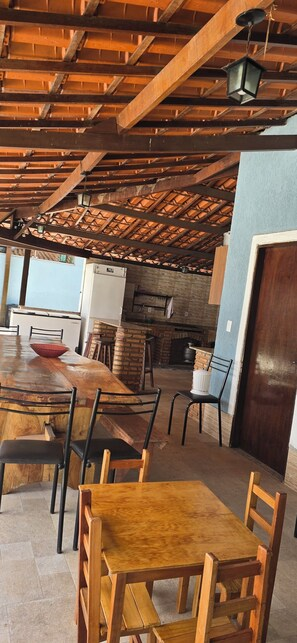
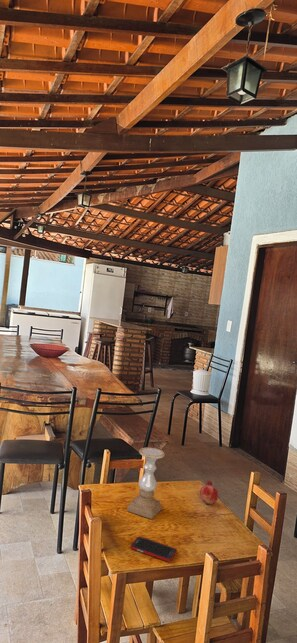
+ candle holder (148, 480)
+ fruit (208, 492)
+ cell phone (153, 548)
